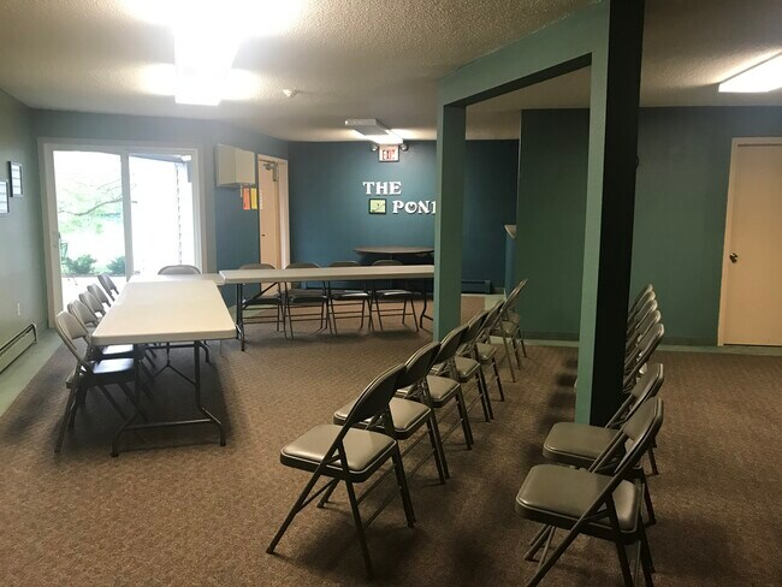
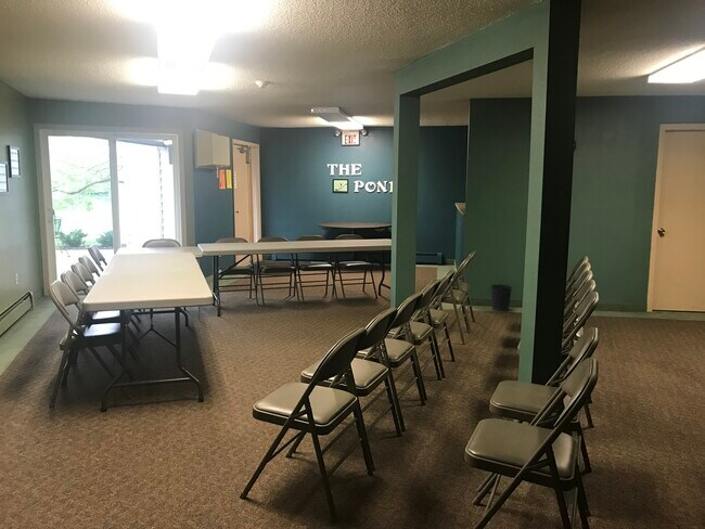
+ wastebasket (500, 297)
